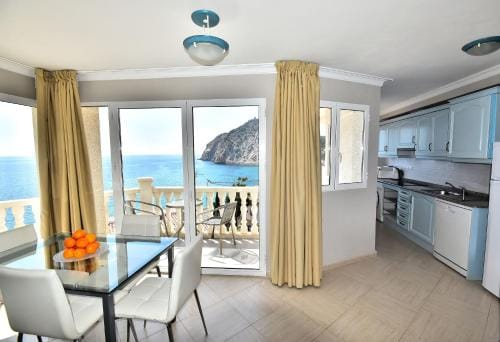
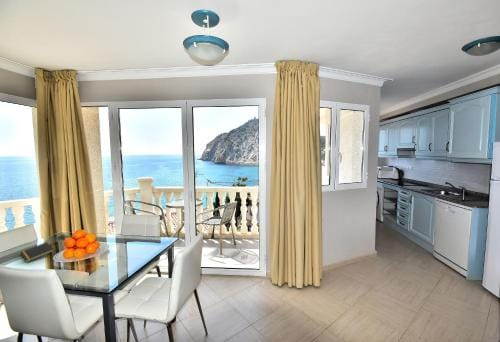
+ notepad (37, 251)
